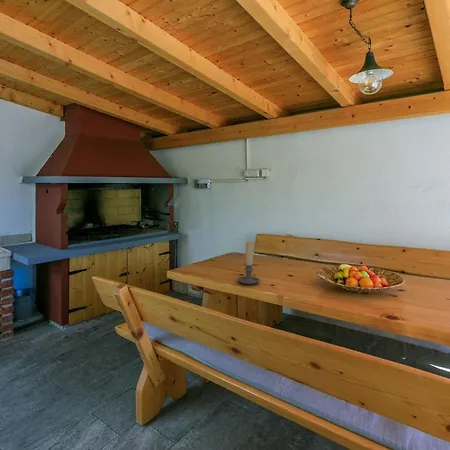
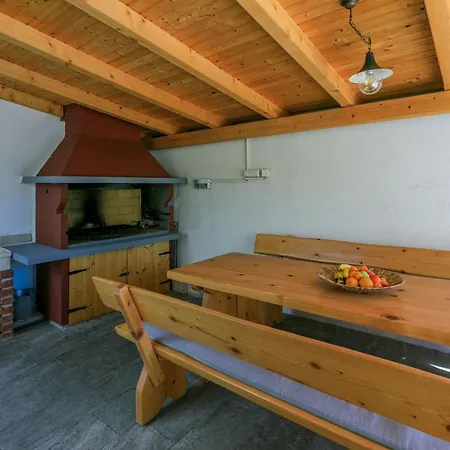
- candle holder (250, 261)
